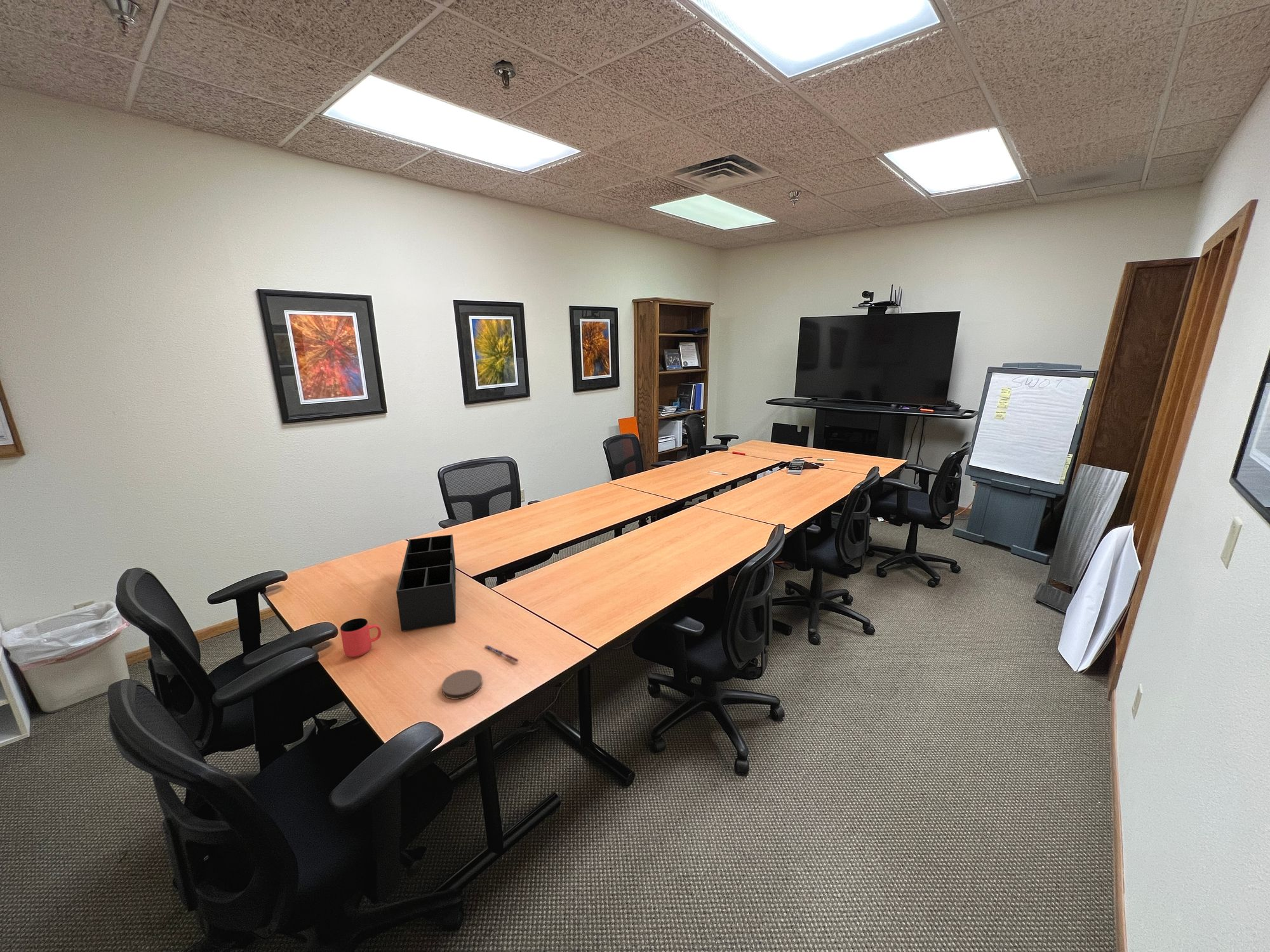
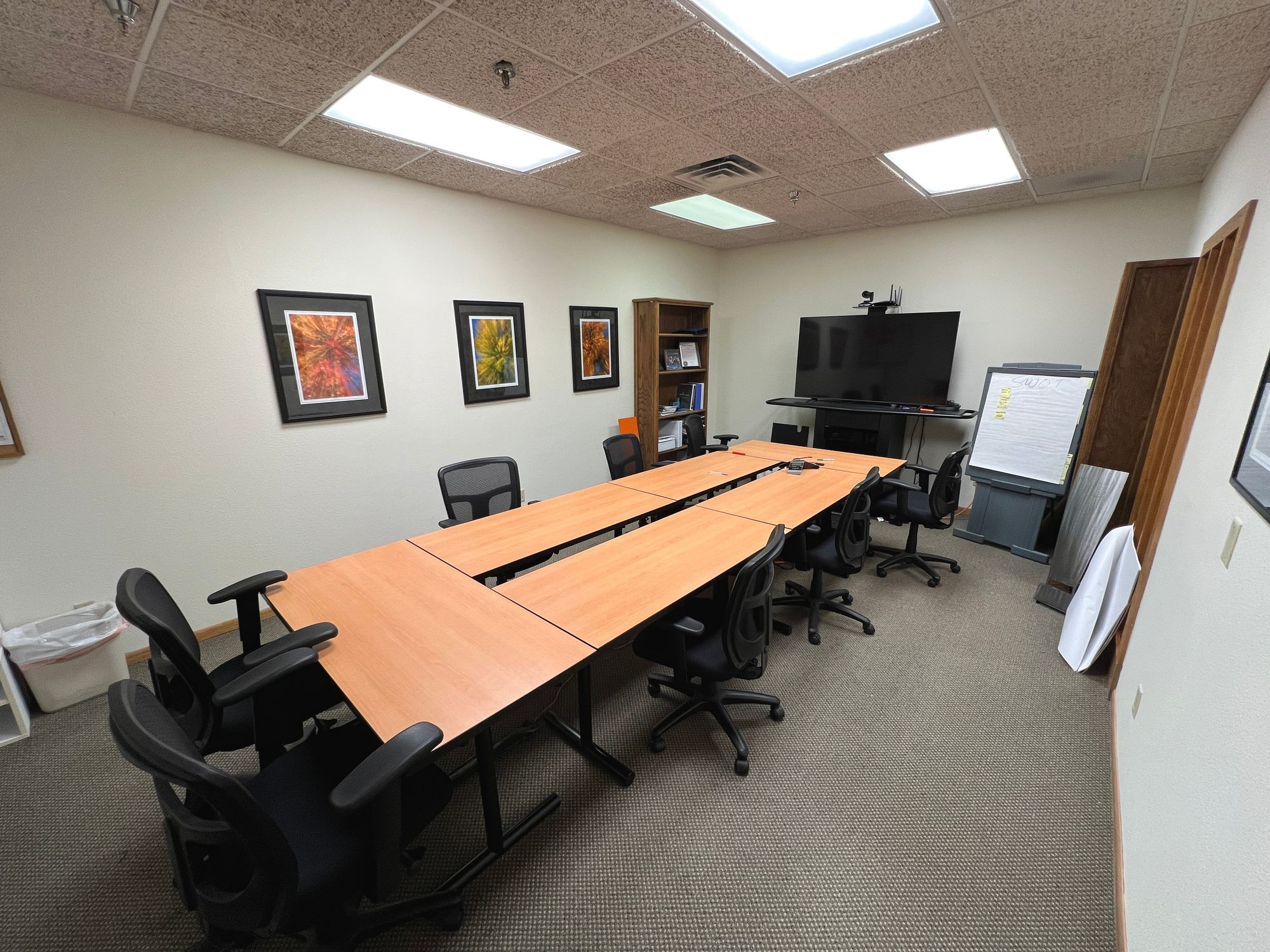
- cup (362, 636)
- coaster (462, 684)
- pen (501, 652)
- desk organizer (430, 577)
